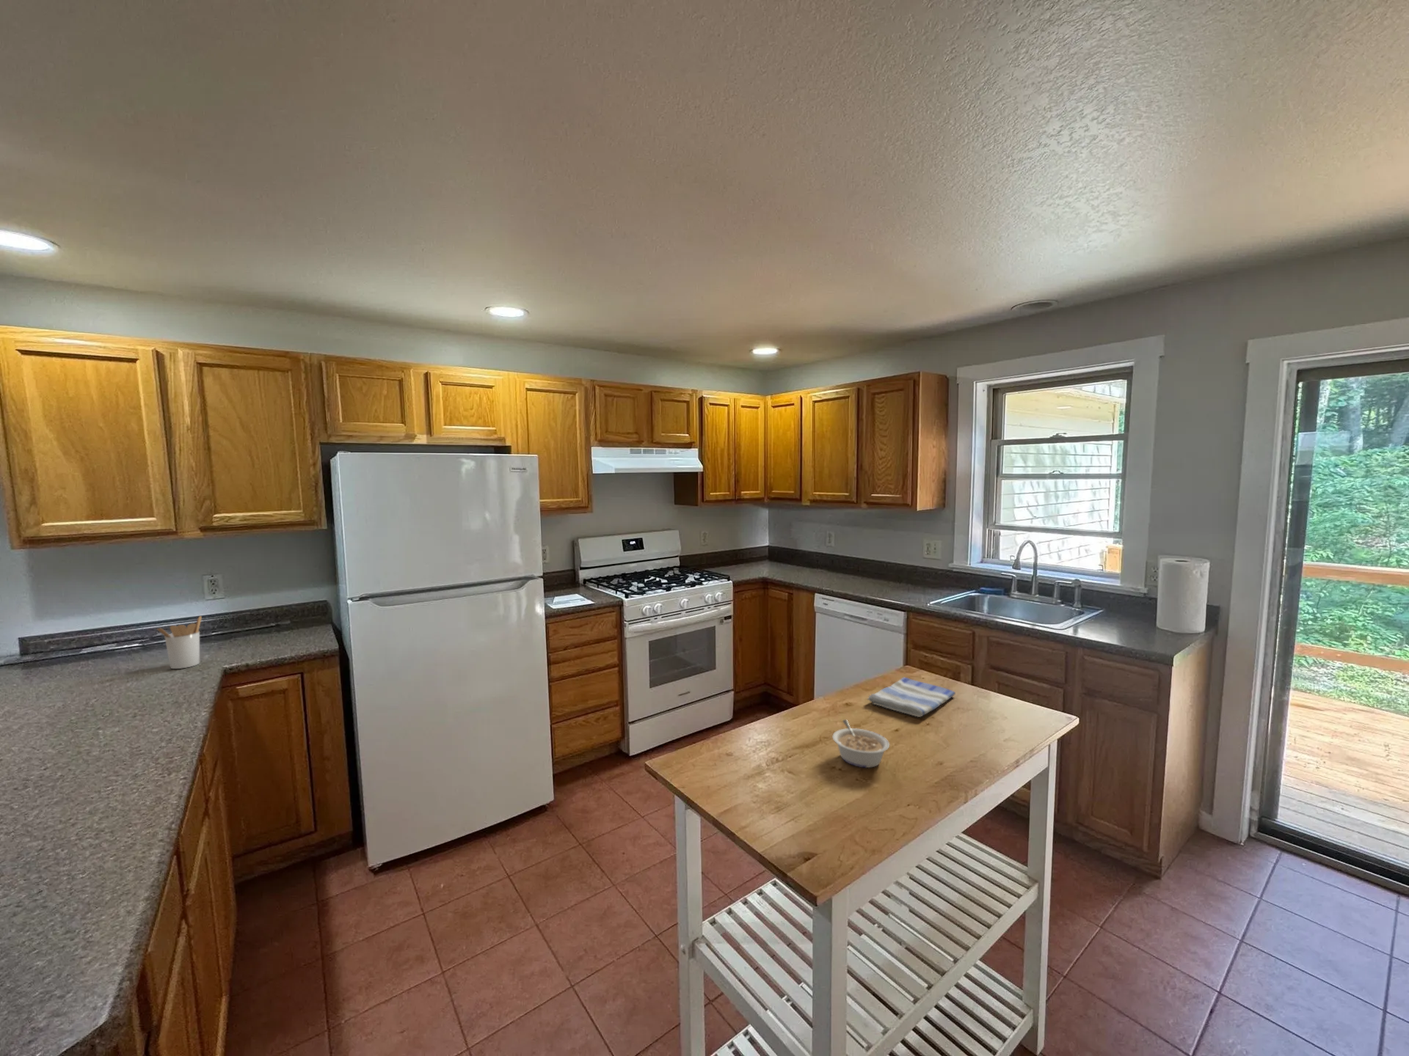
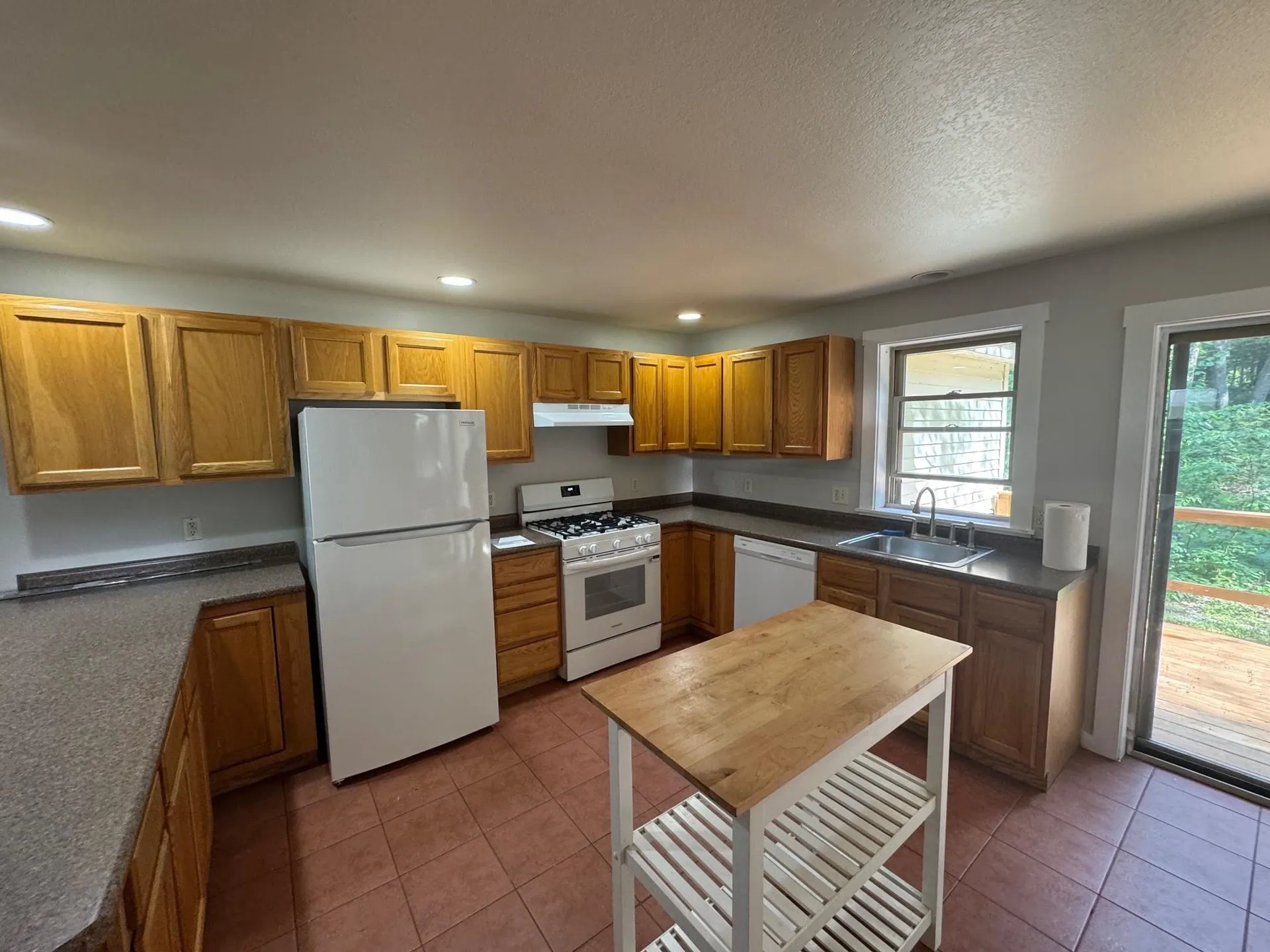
- dish towel (912, 695)
- utensil holder (183, 643)
- legume (858, 747)
